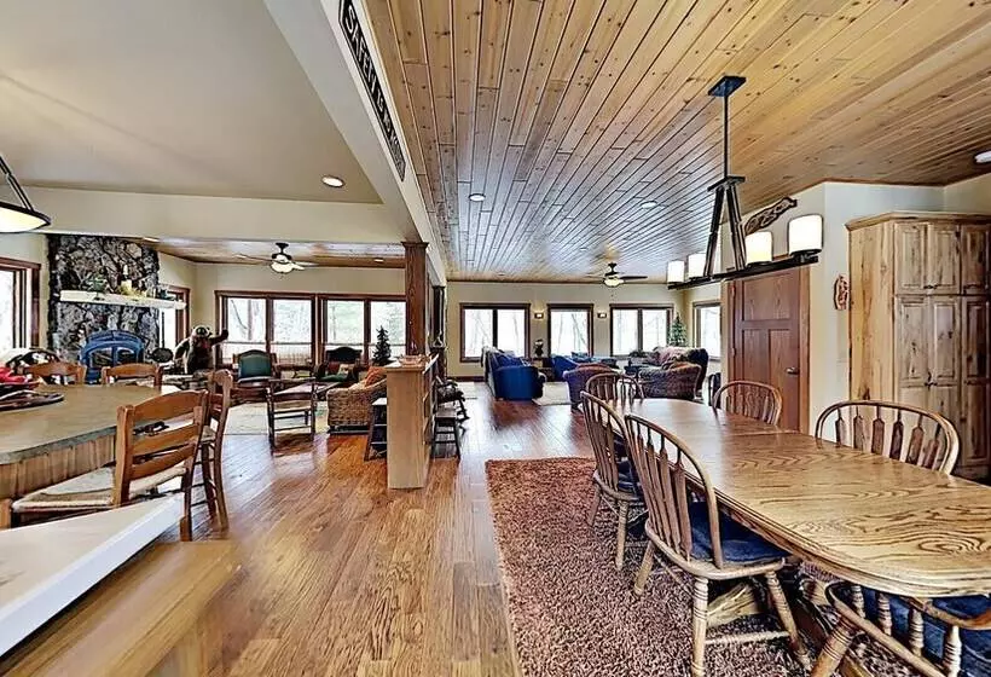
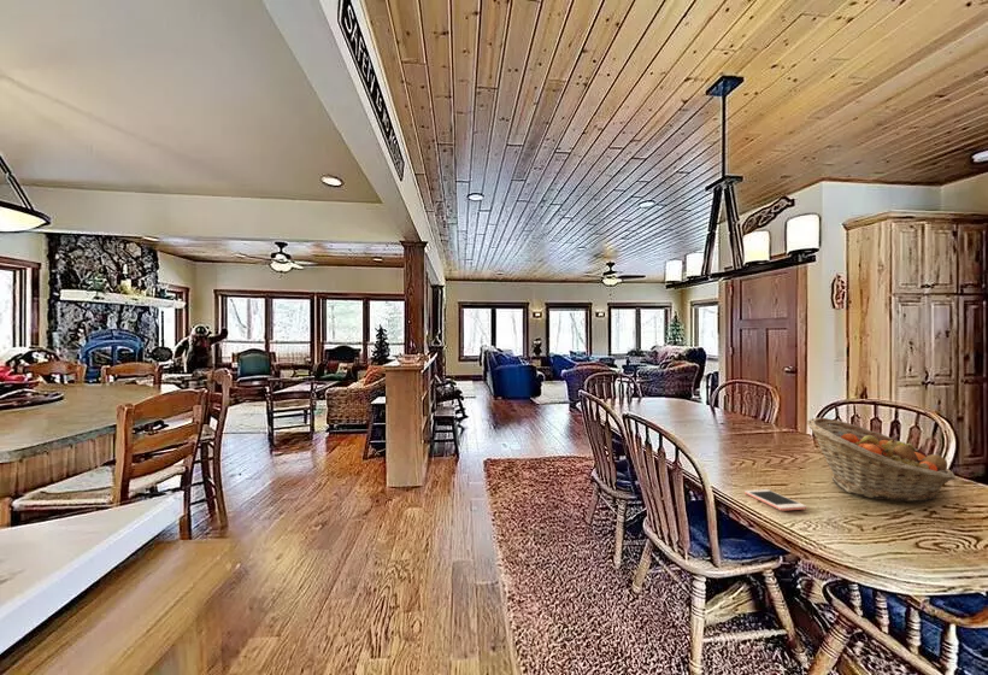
+ cell phone (774, 499)
+ fruit basket (875, 456)
